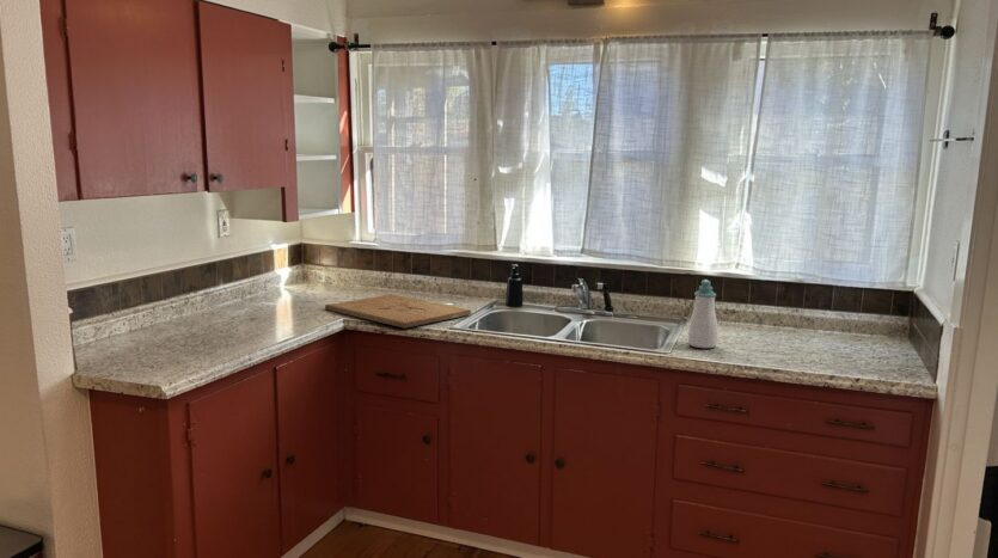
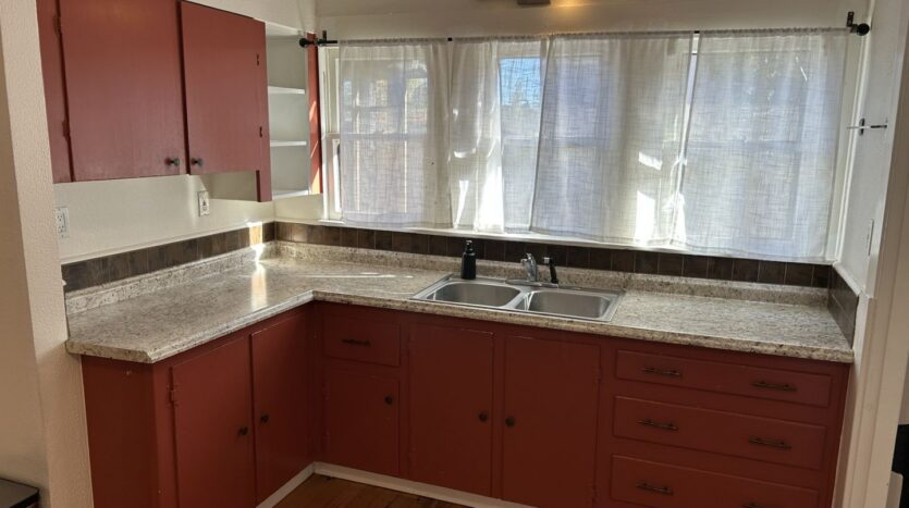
- cutting board (397, 308)
- soap bottle (704, 313)
